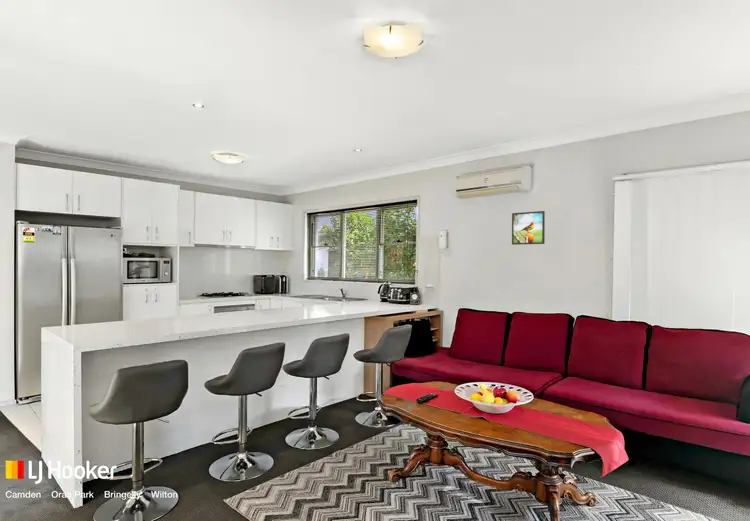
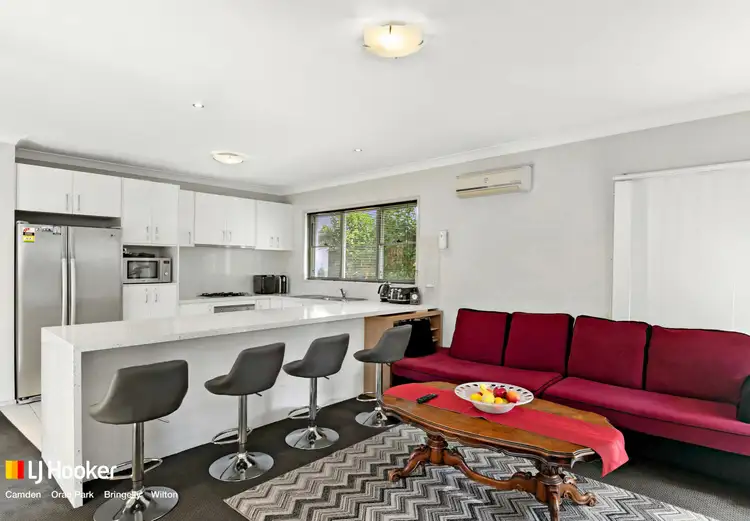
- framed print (527, 228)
